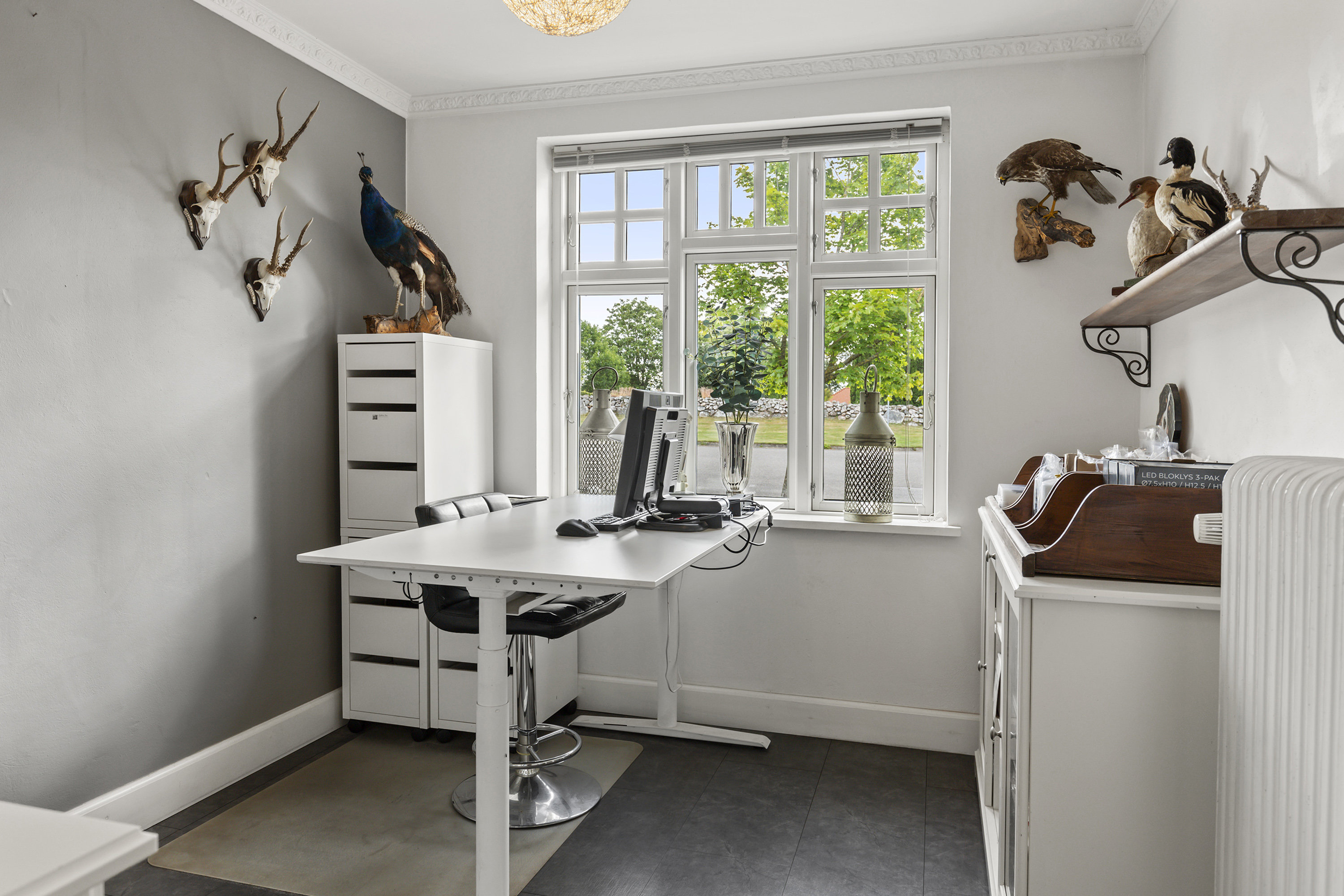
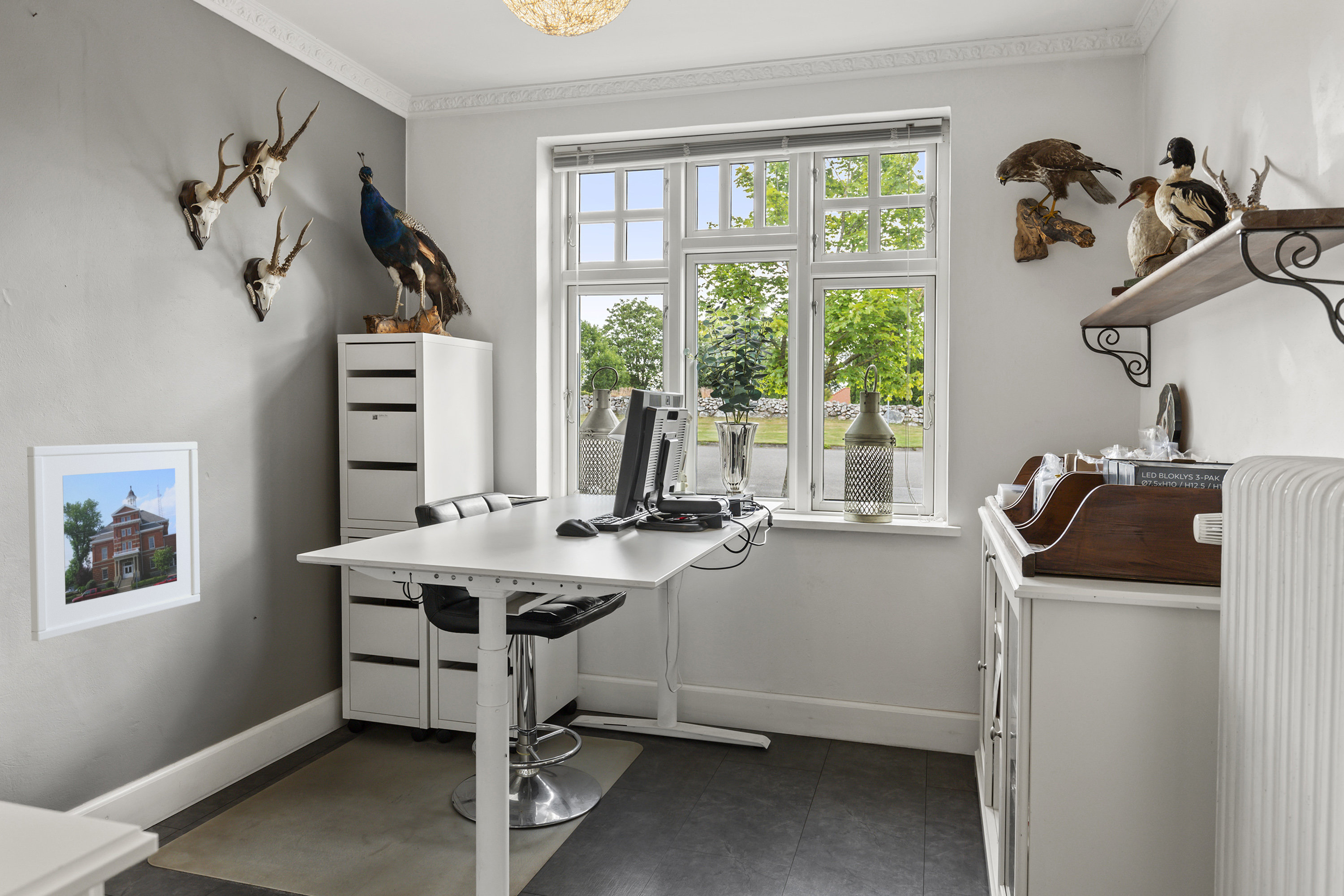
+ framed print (122, 532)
